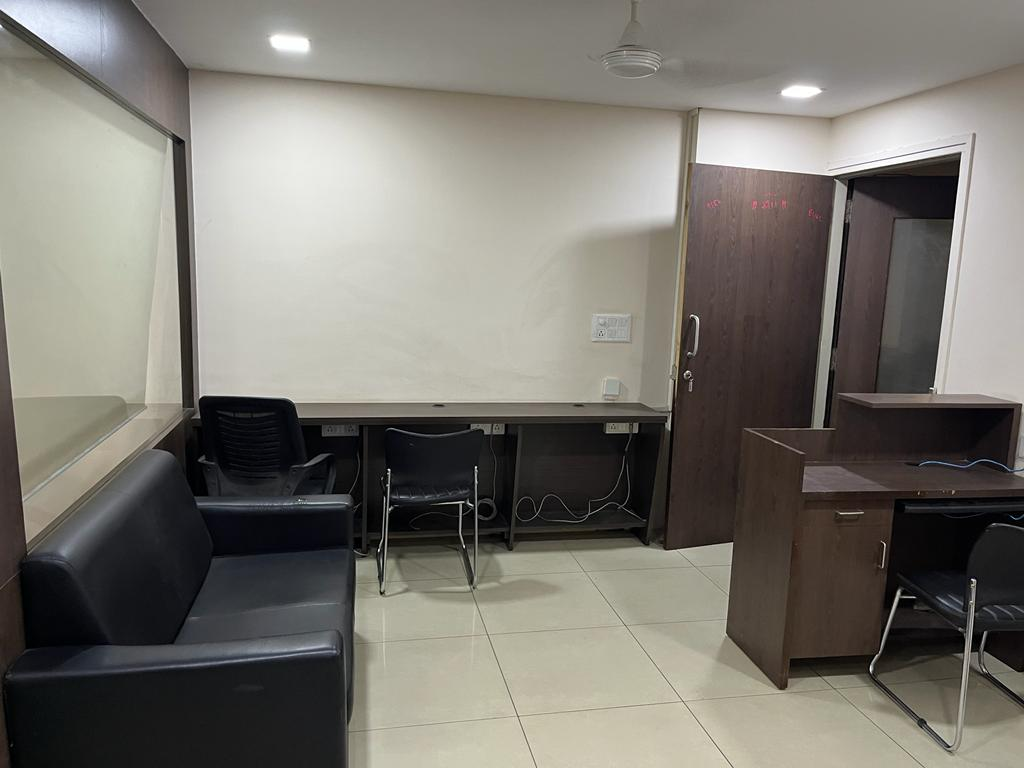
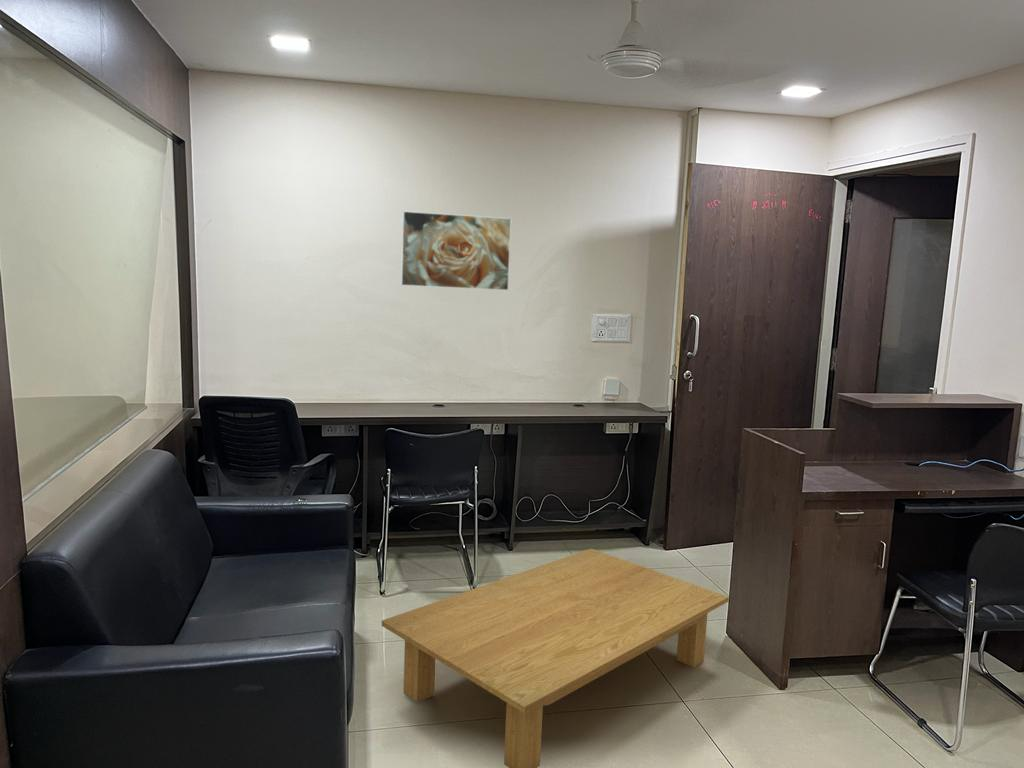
+ coffee table (564, 642)
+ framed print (456, 251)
